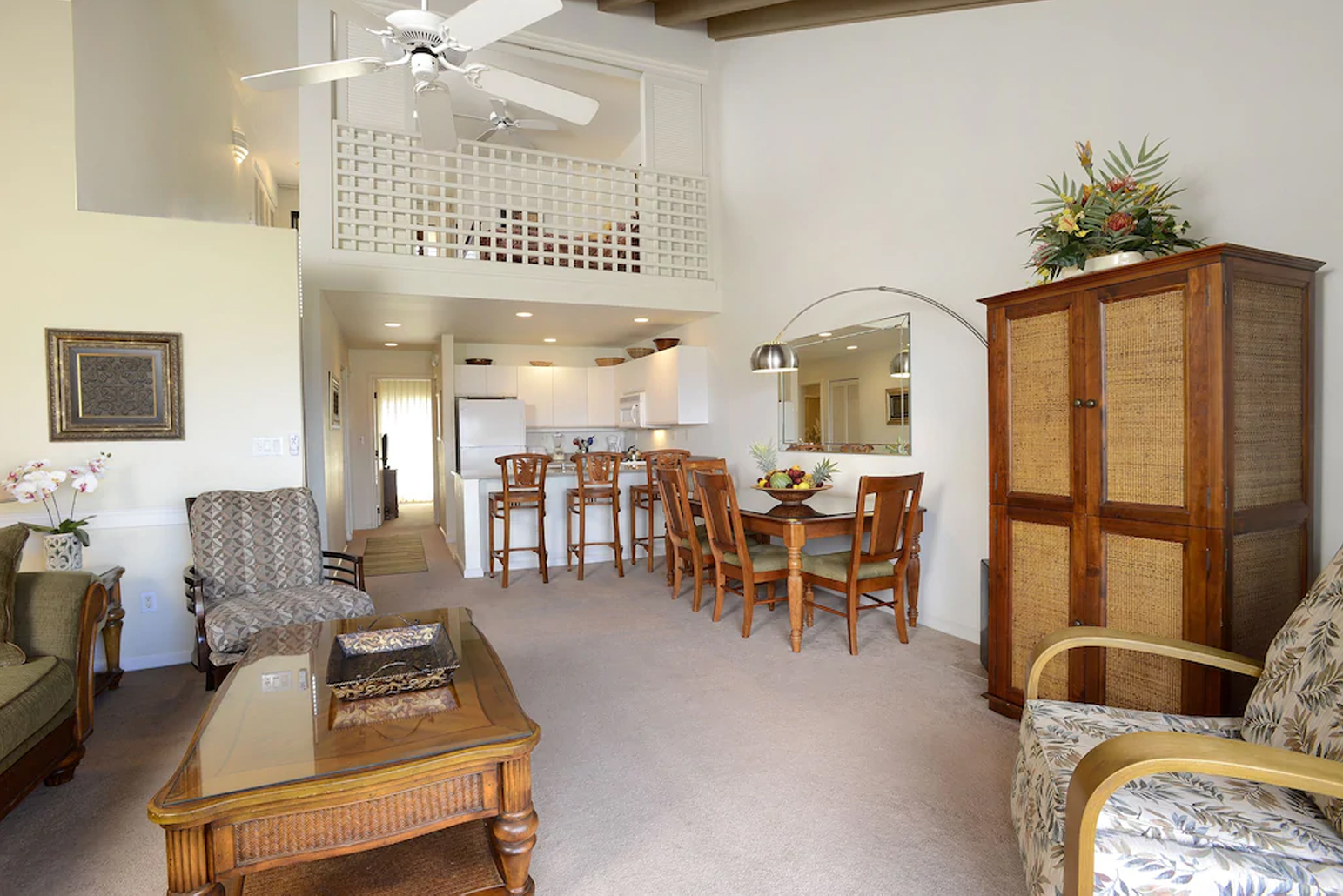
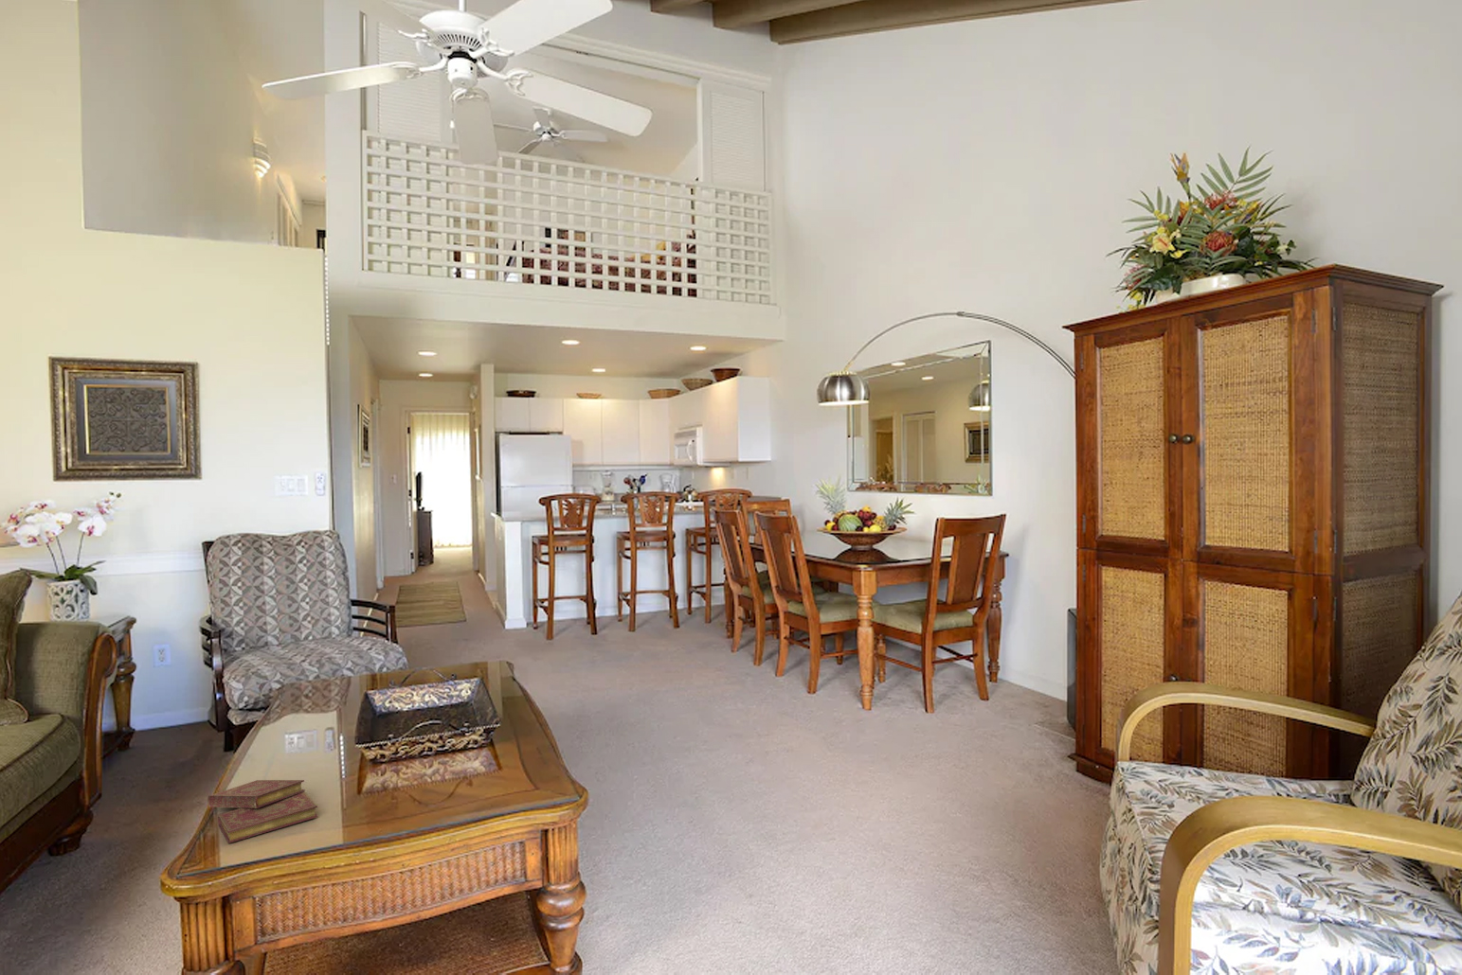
+ book (259, 798)
